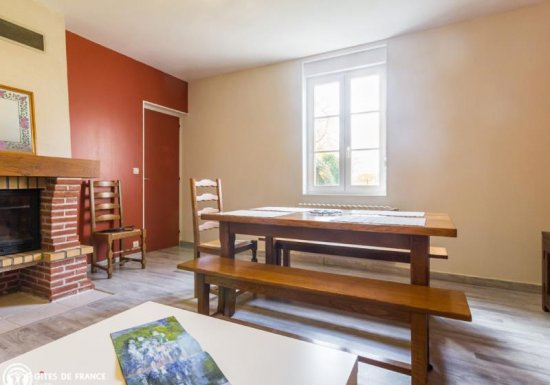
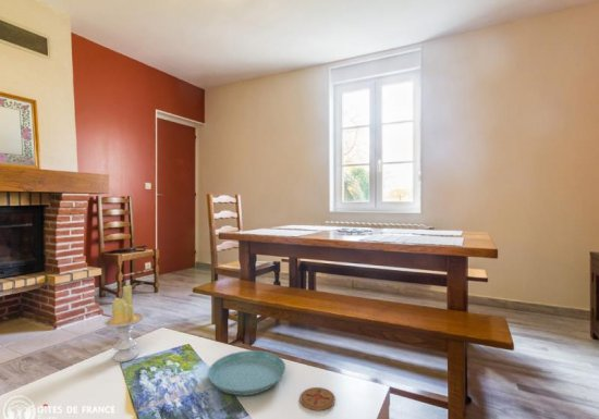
+ saucer (247, 372)
+ coaster (317, 398)
+ candle (124, 321)
